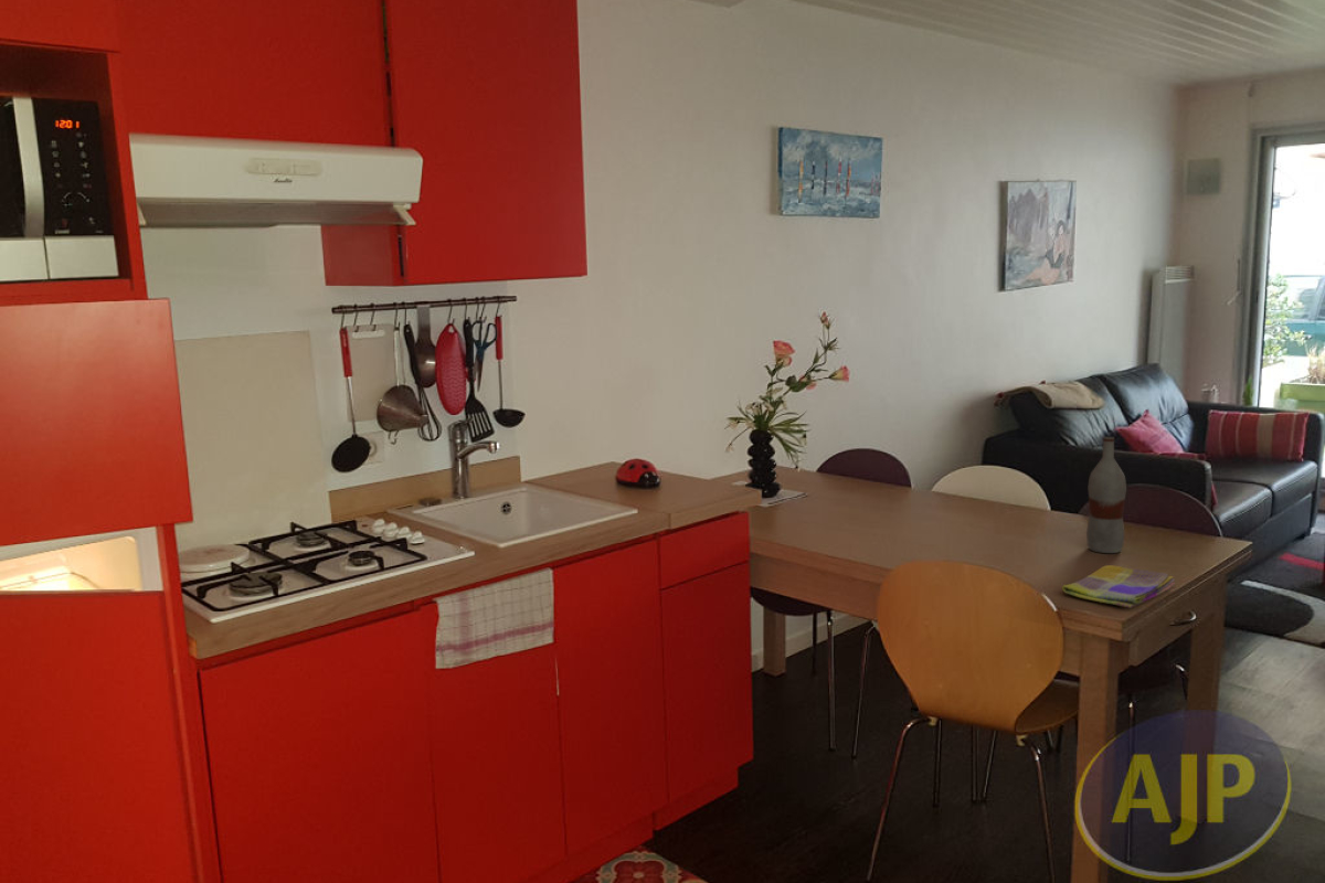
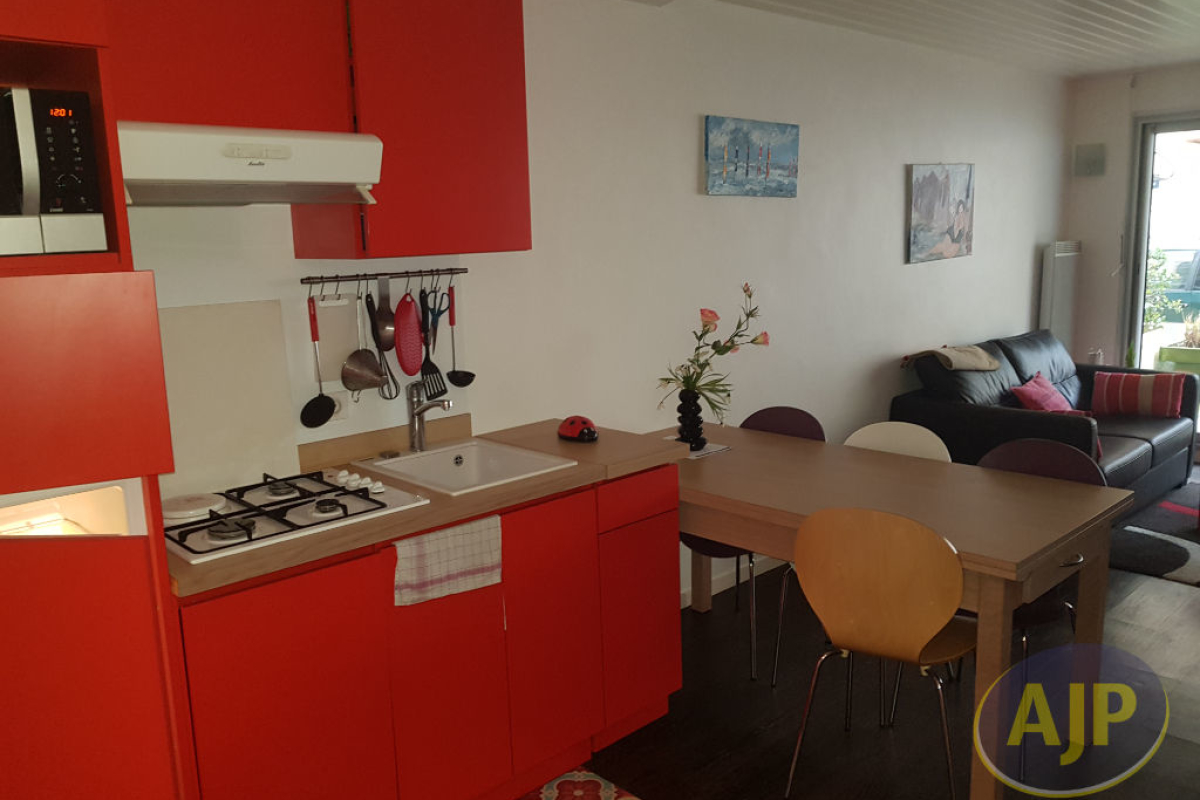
- bottle (1106, 493)
- dish towel (1117, 584)
